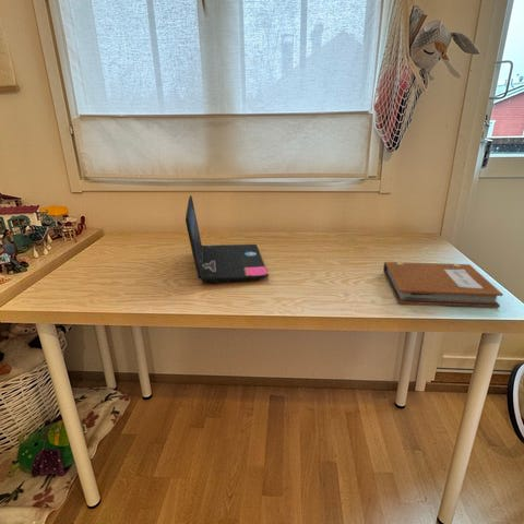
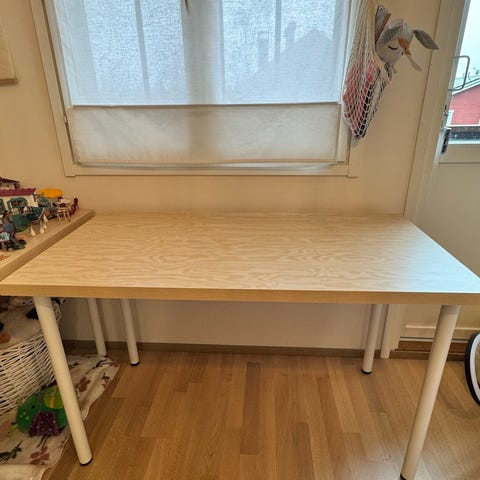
- laptop (226, 245)
- notebook (438, 281)
